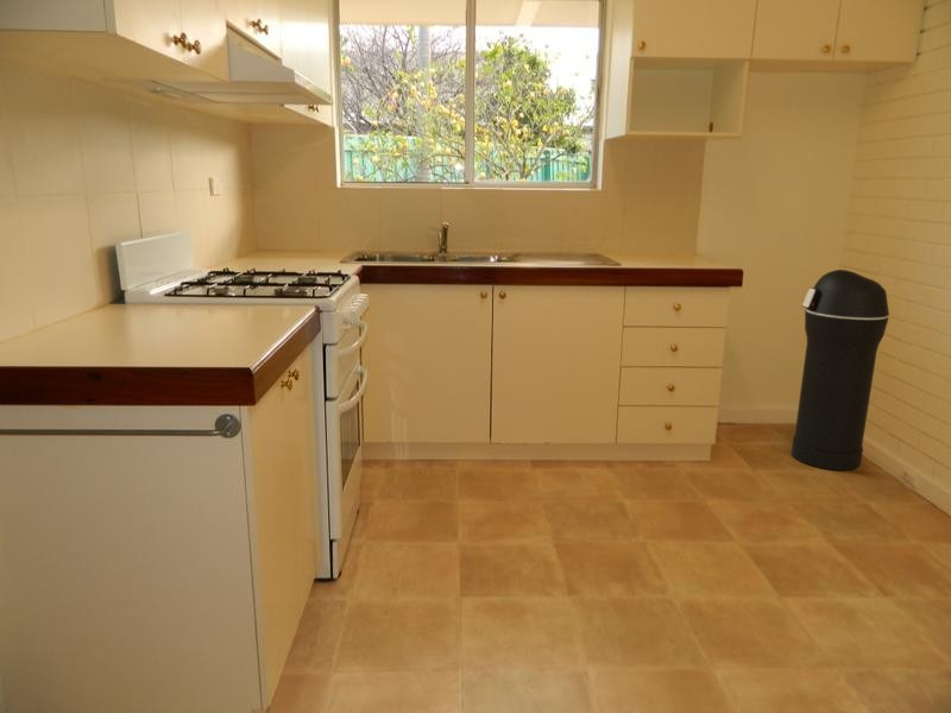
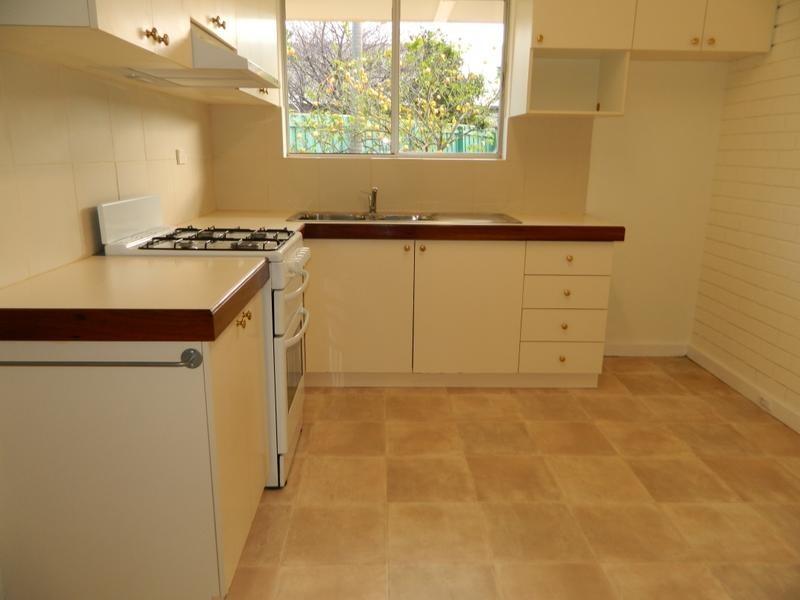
- trash can (835, 366)
